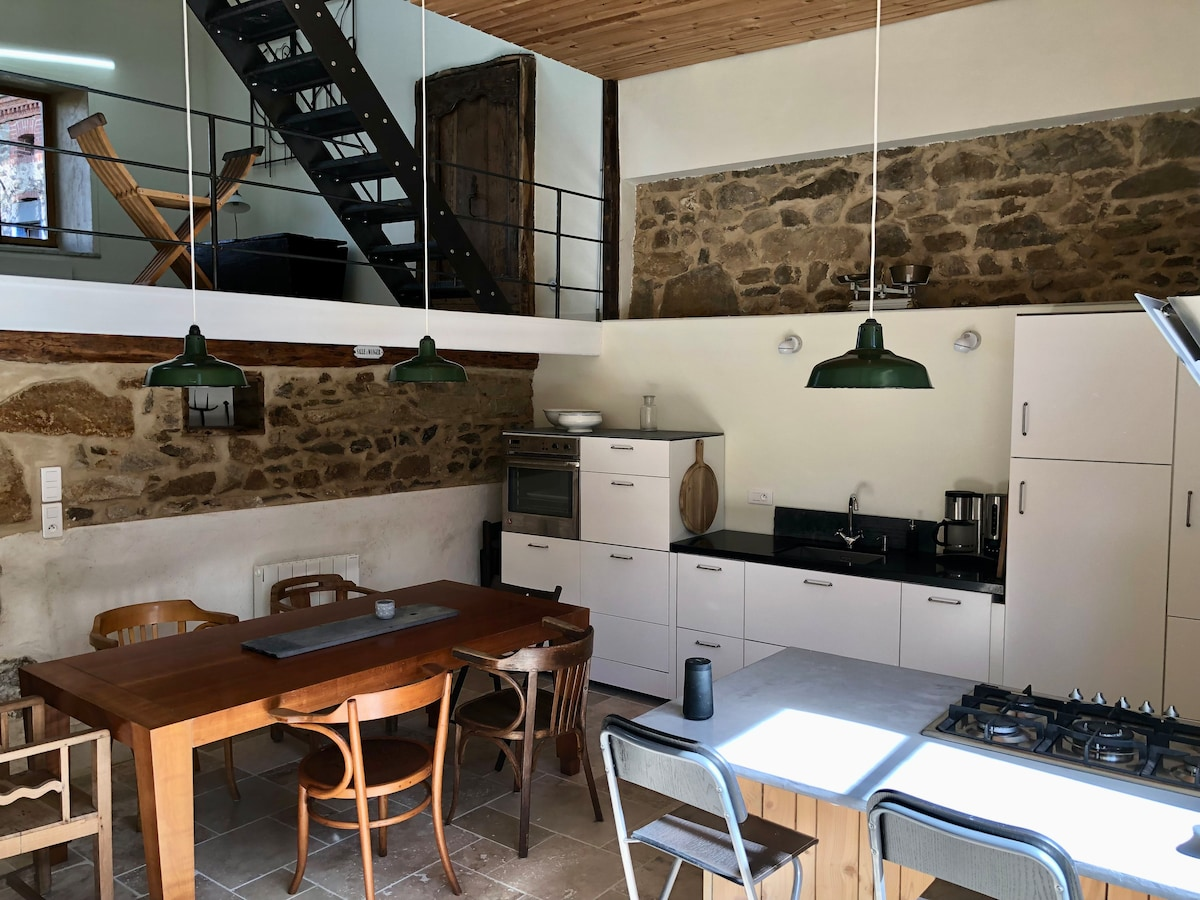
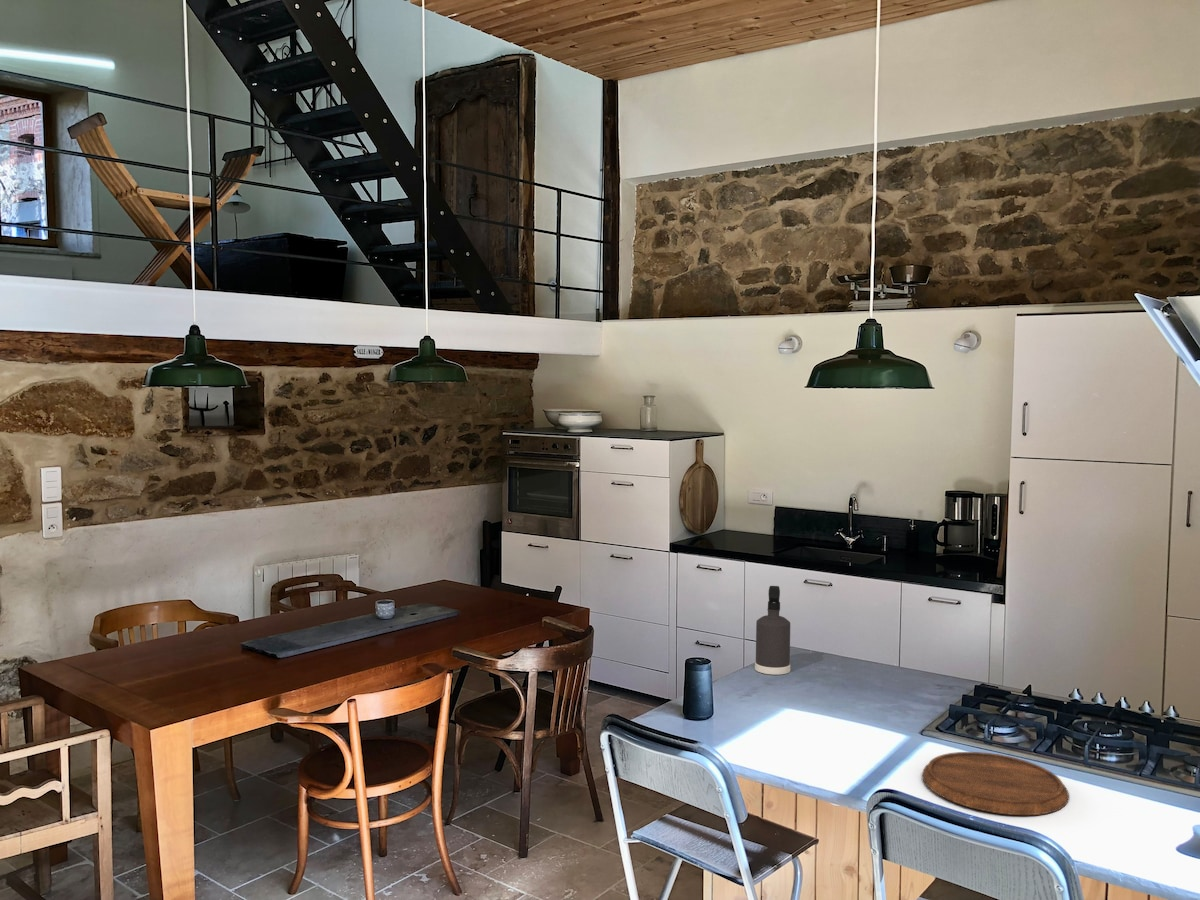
+ spray bottle (773, 627)
+ cutting board (993, 780)
